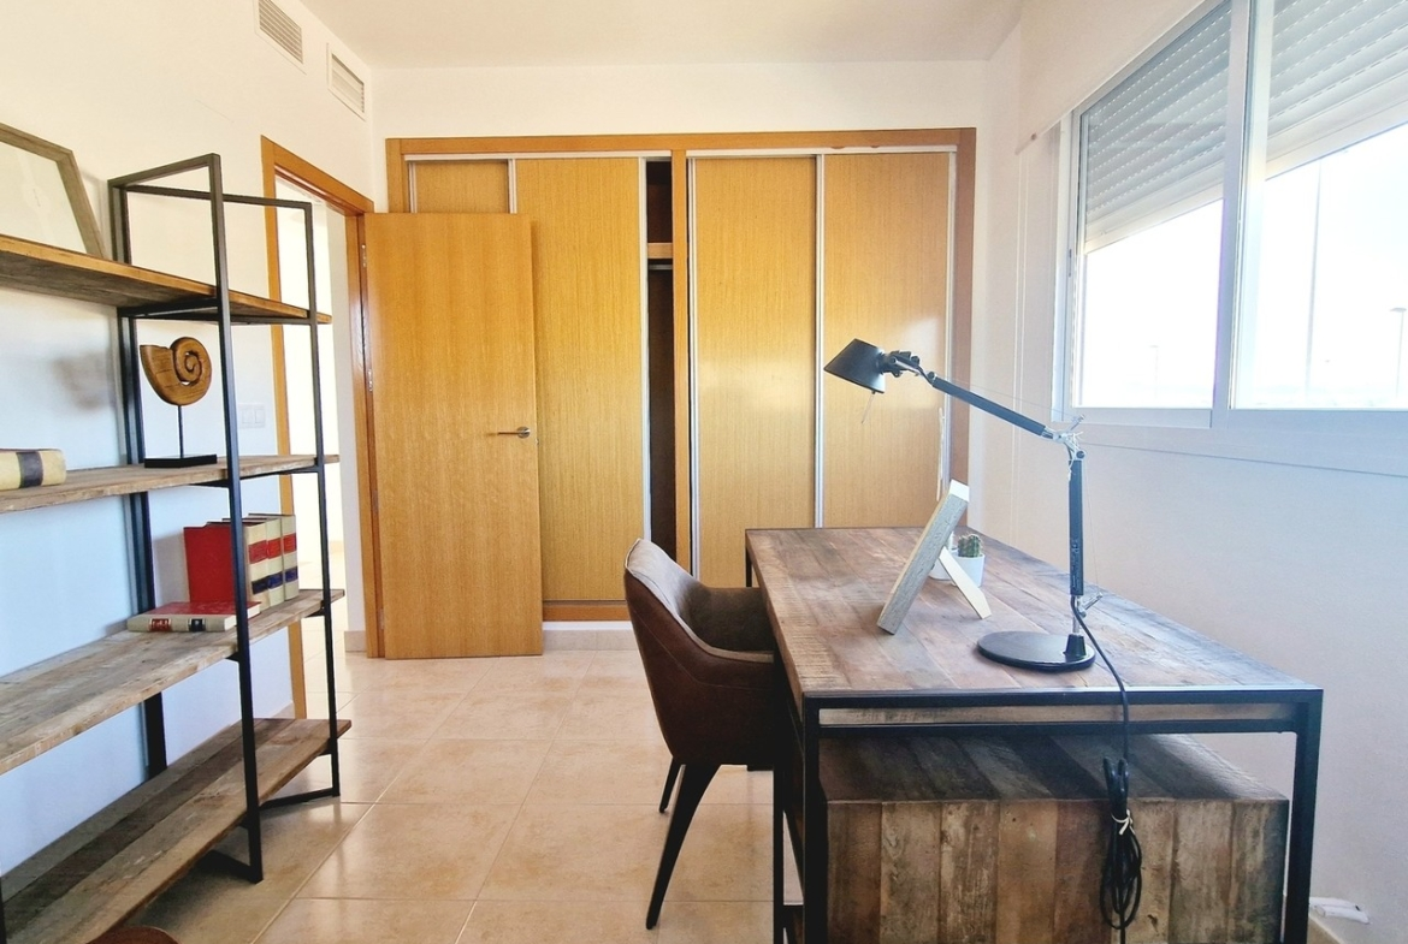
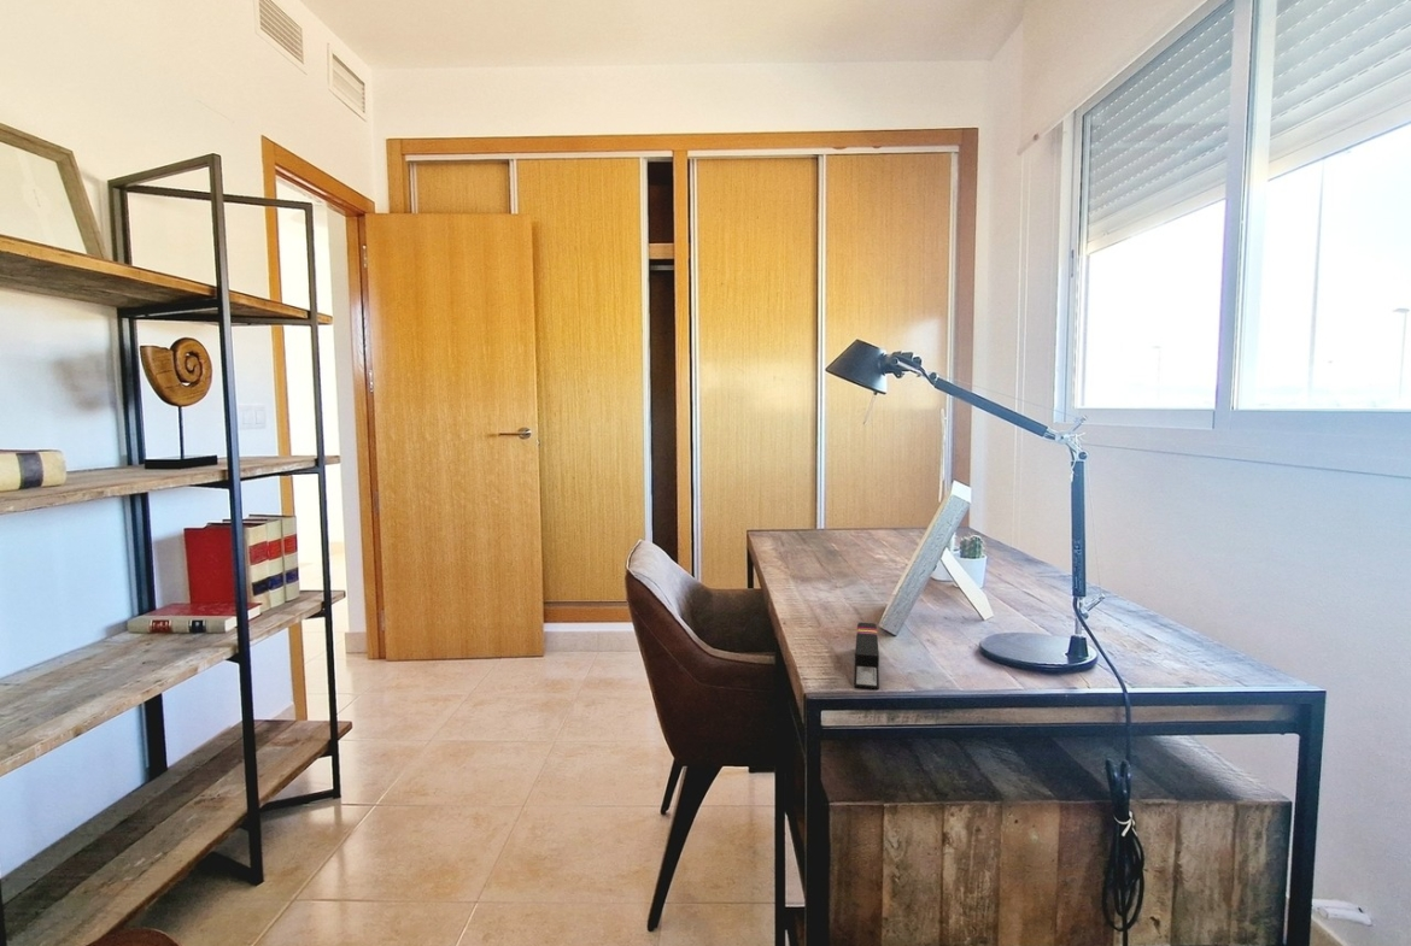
+ stapler (866, 650)
